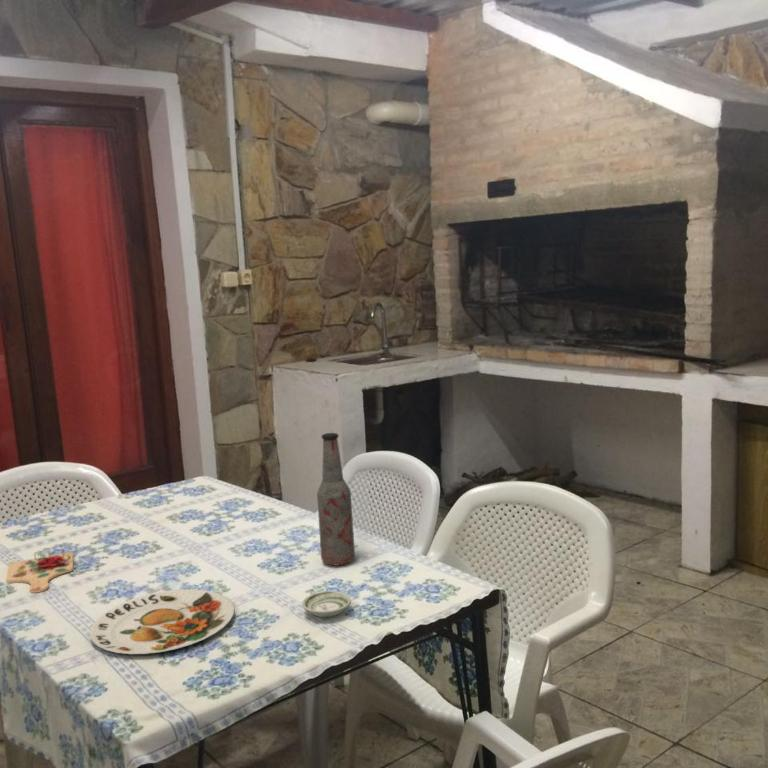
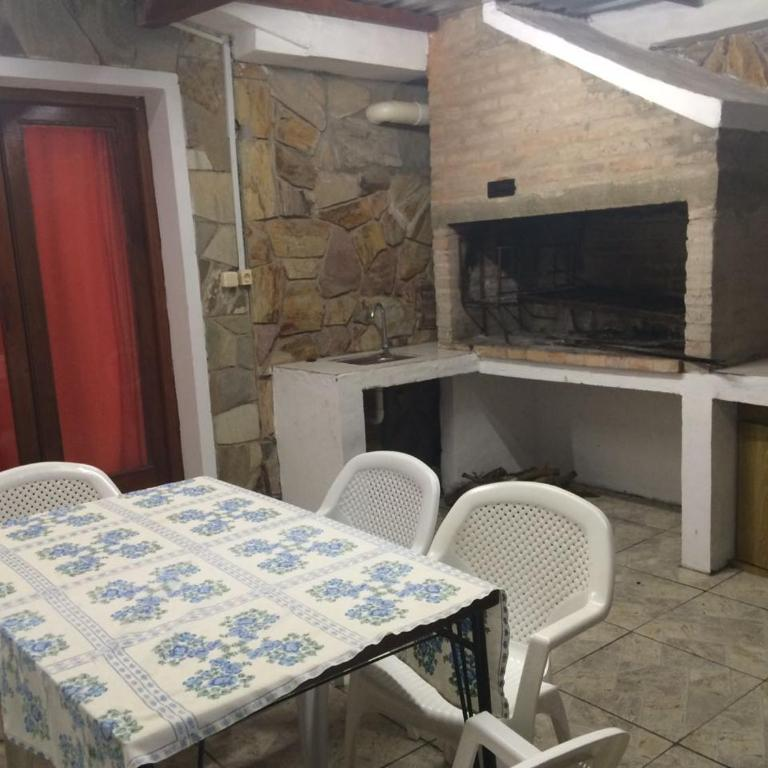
- saucer (326, 606)
- bottle (334, 498)
- cutting board (39, 570)
- plate (164, 621)
